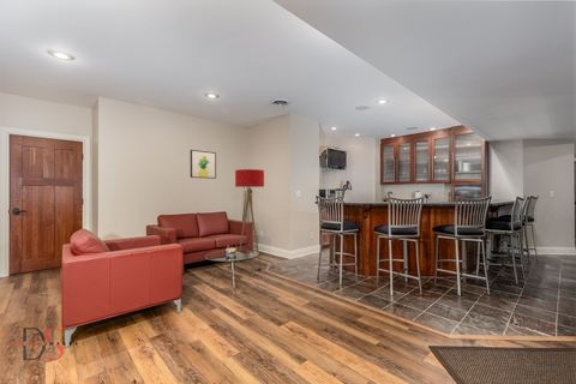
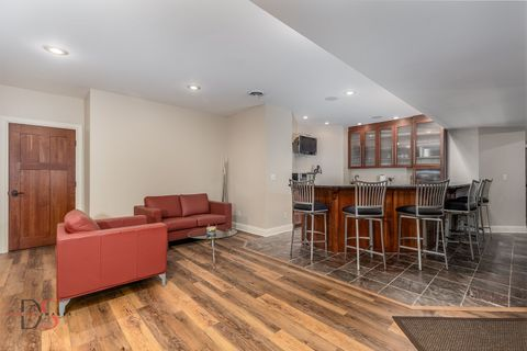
- floor lamp (252, 221)
- wall art (203, 164)
